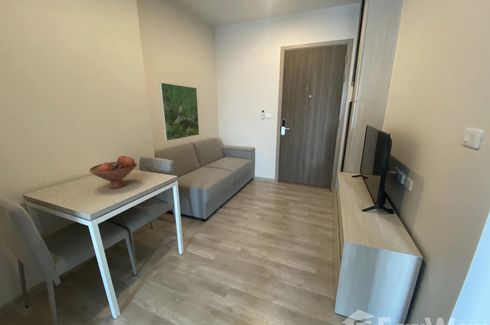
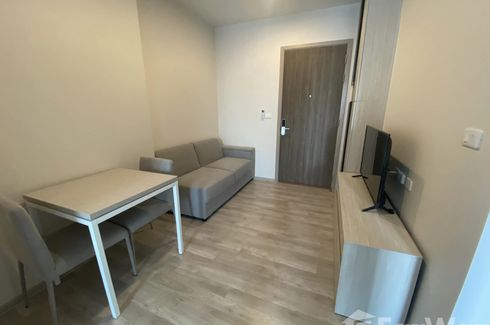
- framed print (182, 112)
- fruit bowl (115, 172)
